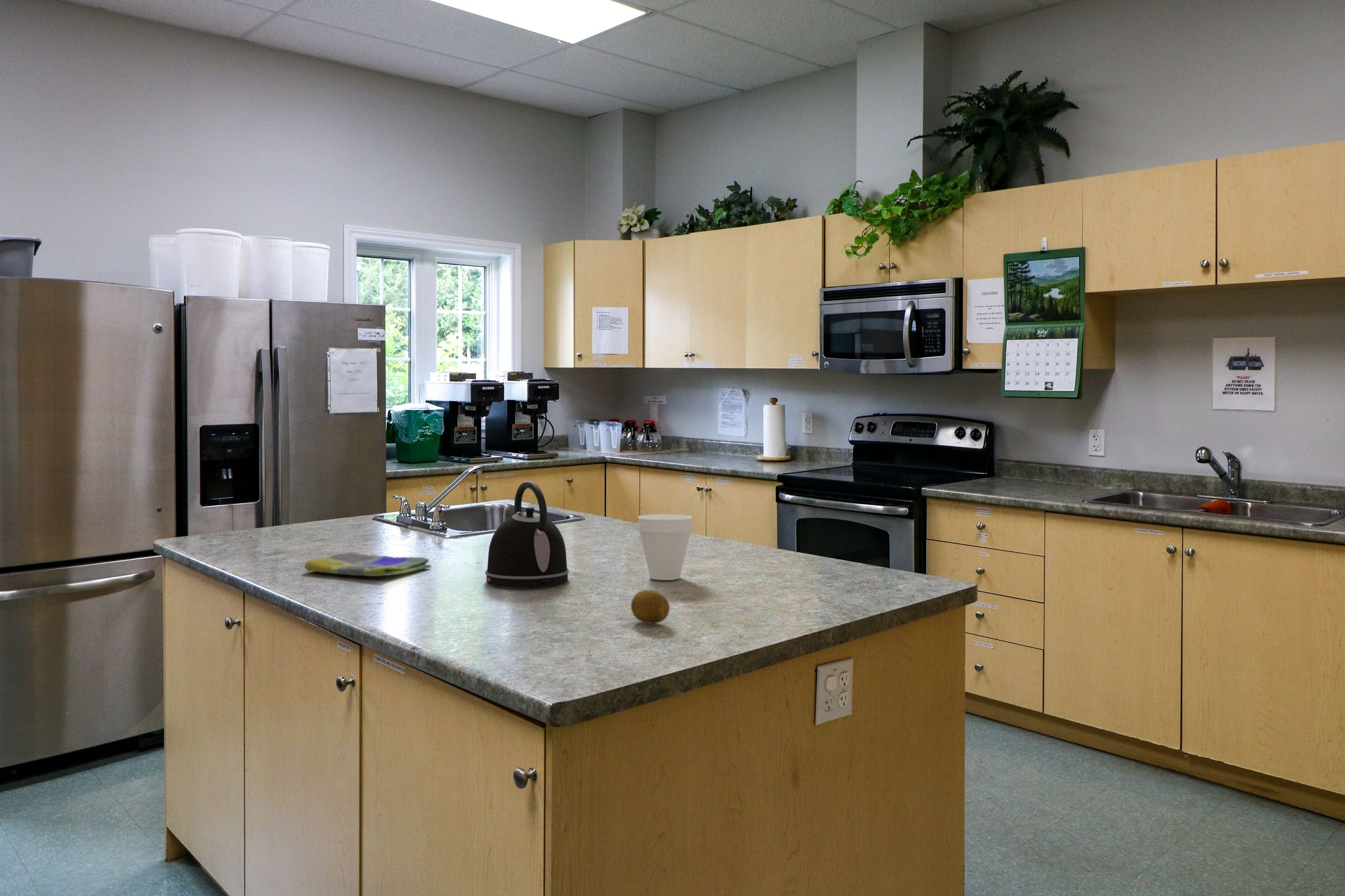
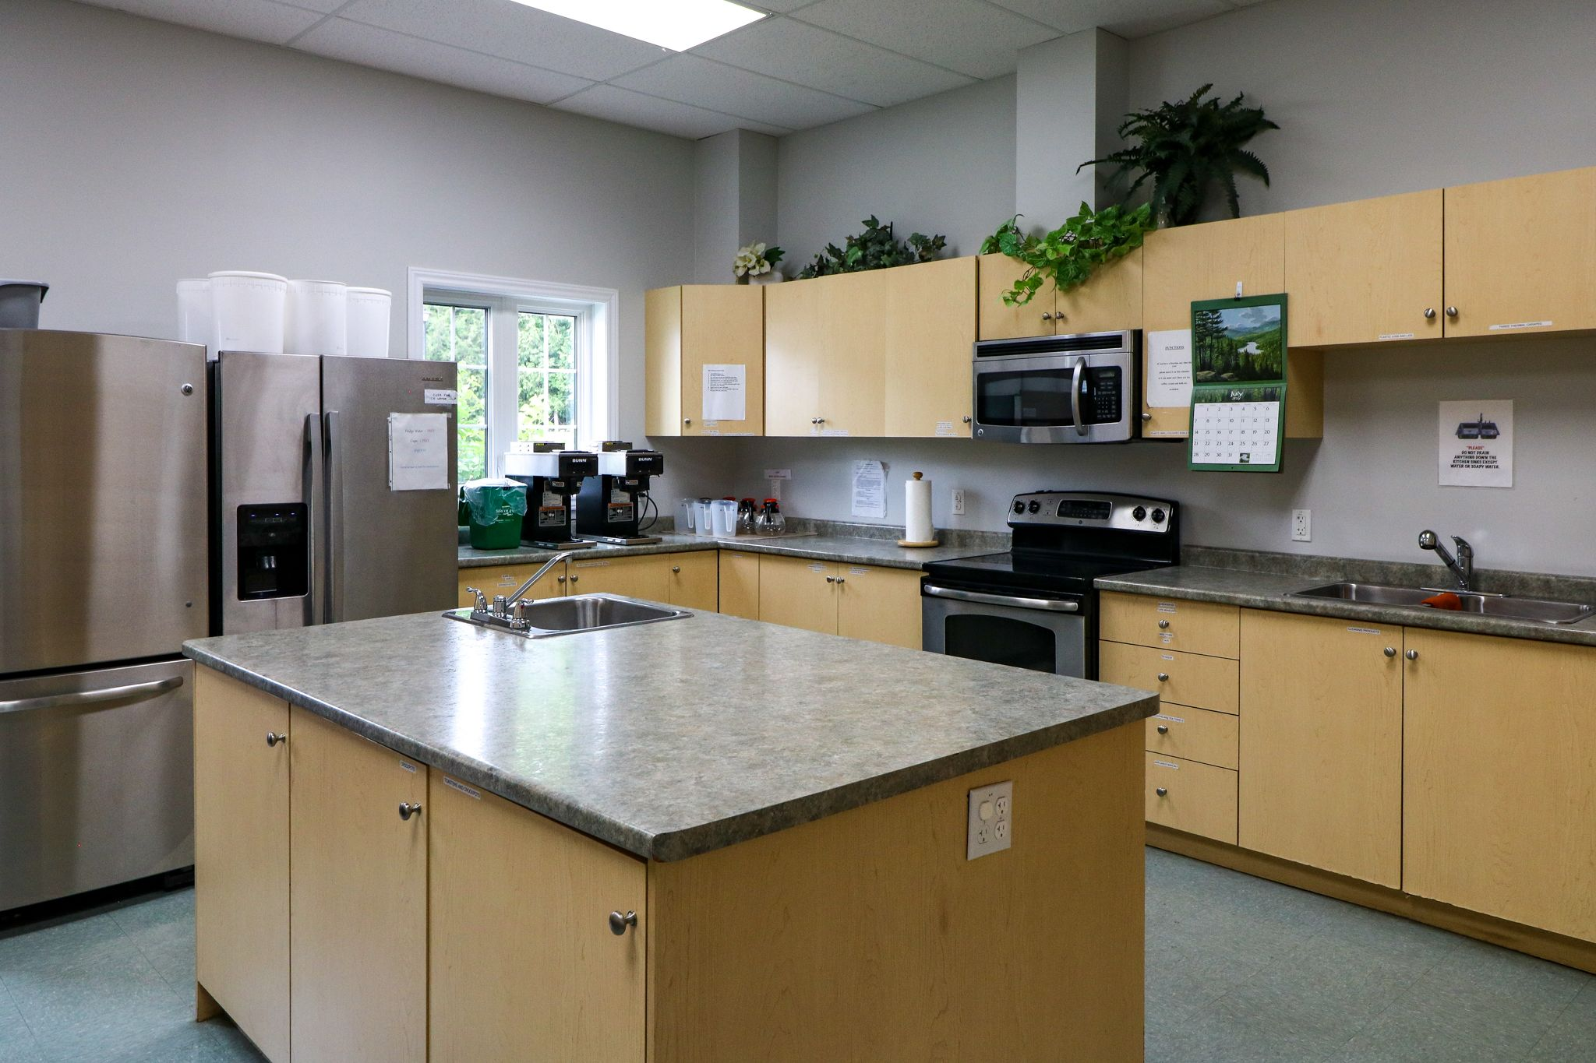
- kettle (527, 530)
- dish towel (367, 564)
- fruit (650, 607)
- cup (665, 547)
